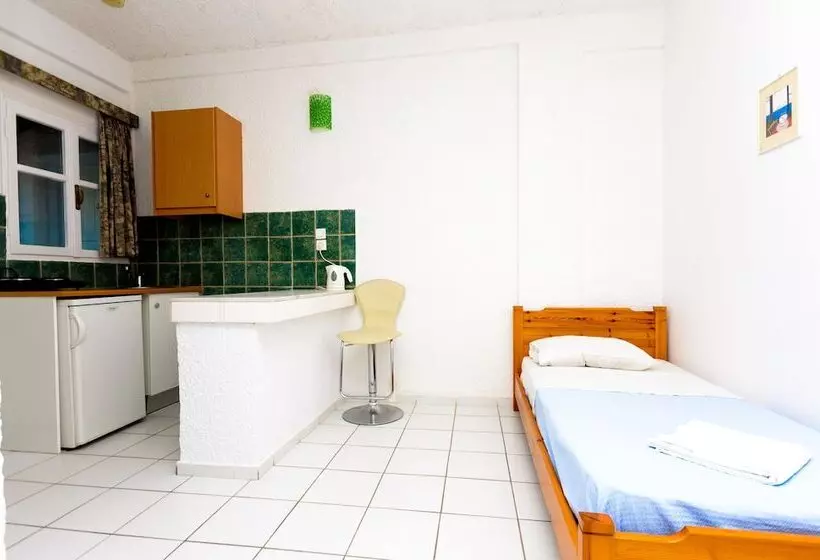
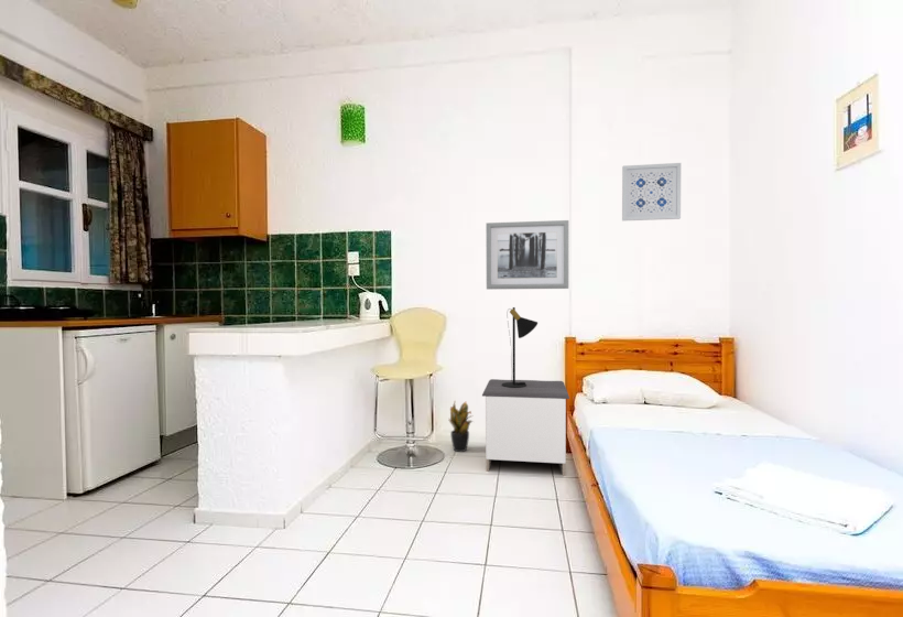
+ table lamp (514, 346)
+ nightstand (525, 423)
+ wall art (651, 192)
+ potted plant (460, 424)
+ wall art (526, 255)
